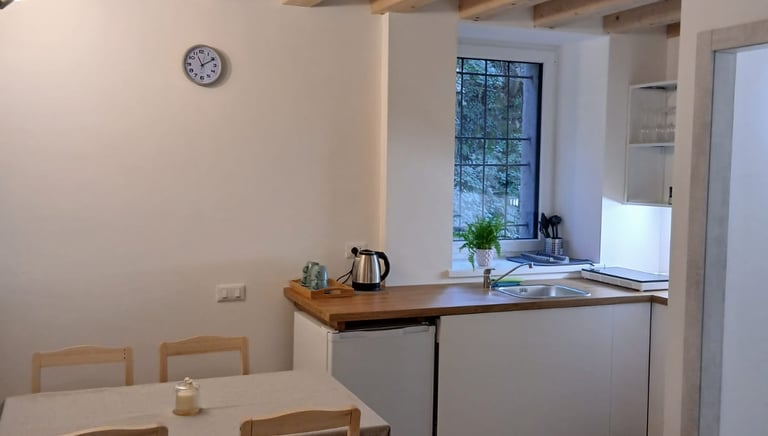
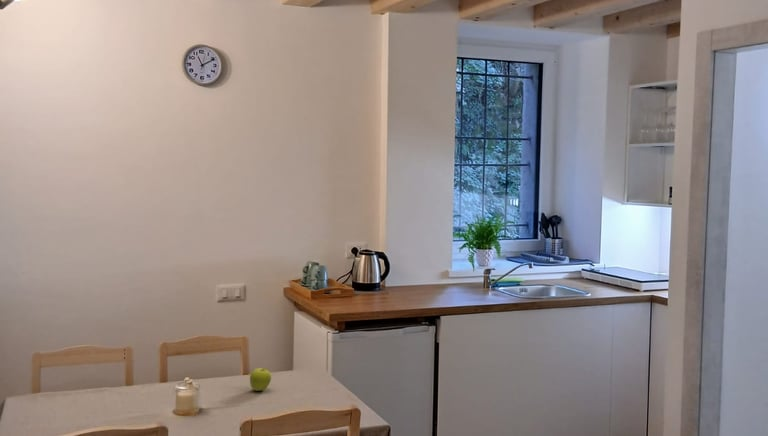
+ fruit (260, 379)
